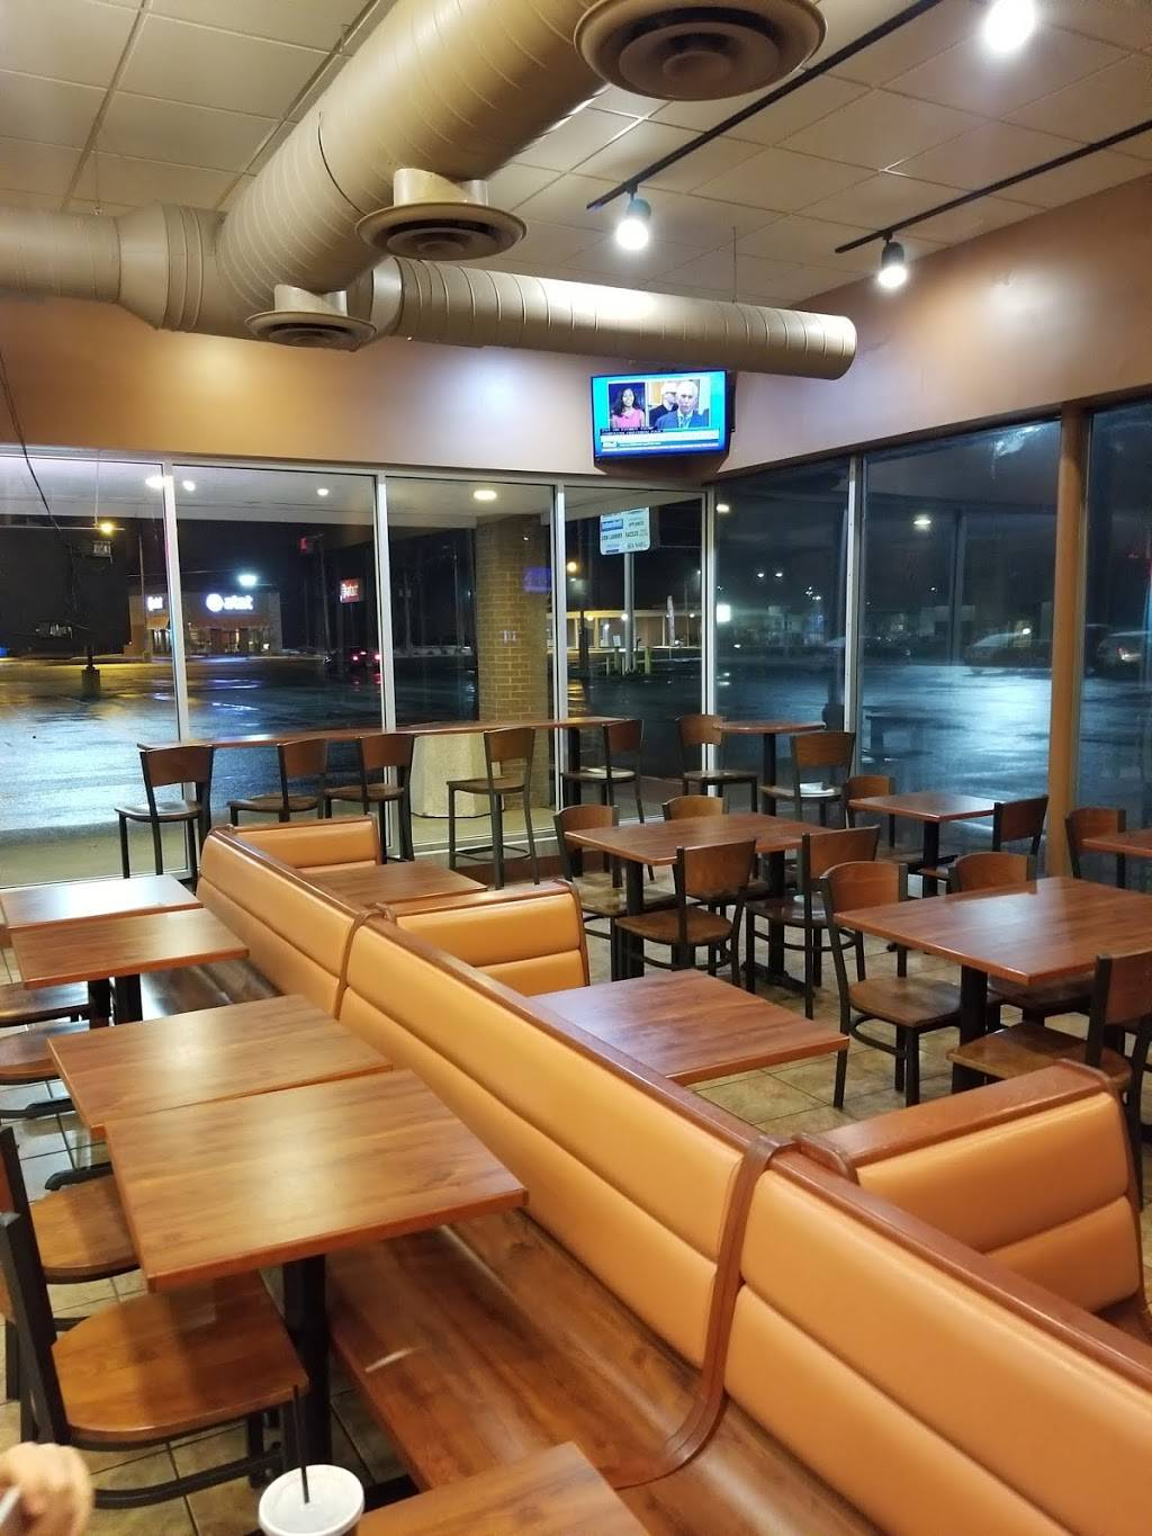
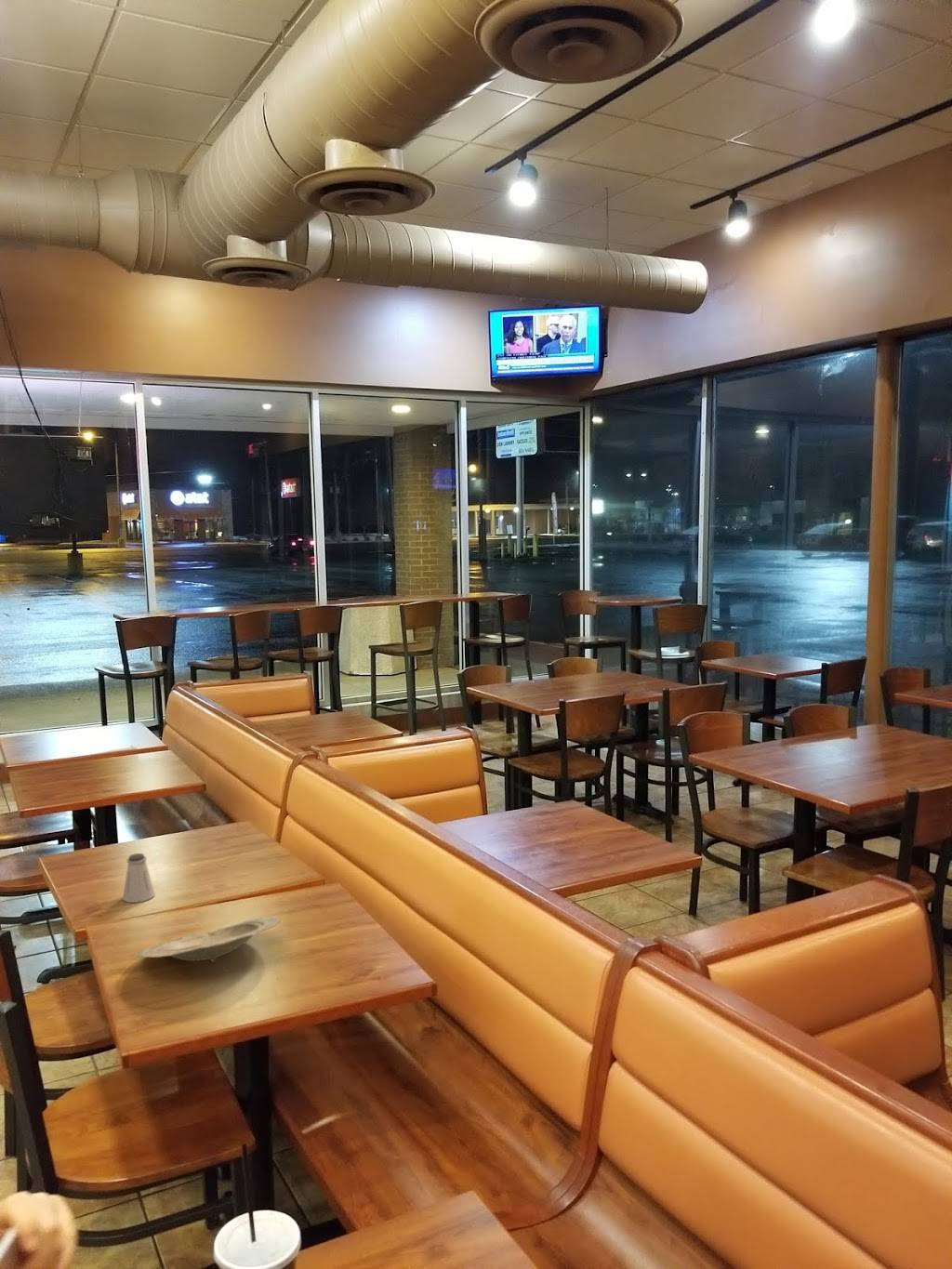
+ plate (210, 937)
+ saltshaker (138, 876)
